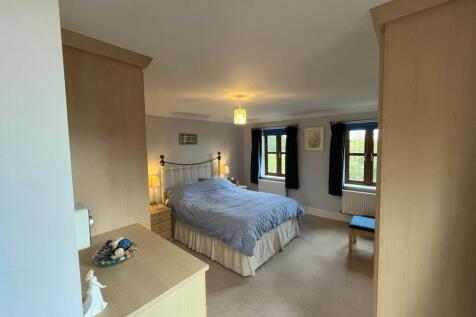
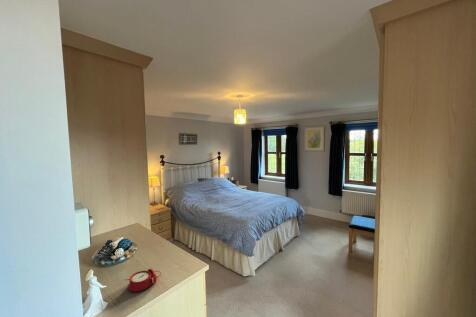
+ alarm clock (144, 278)
